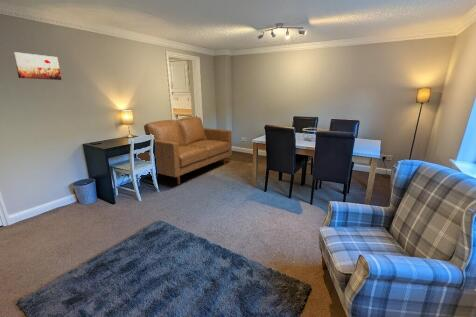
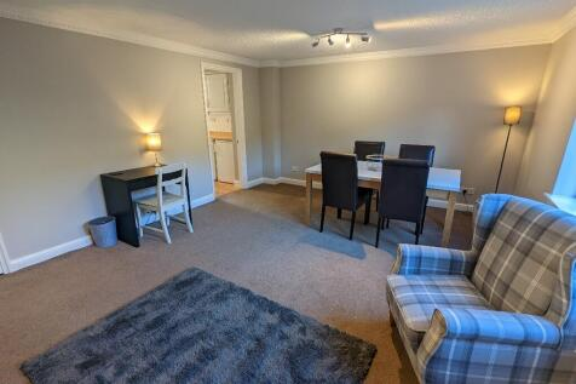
- wall art (38, 67)
- sofa (189, 145)
